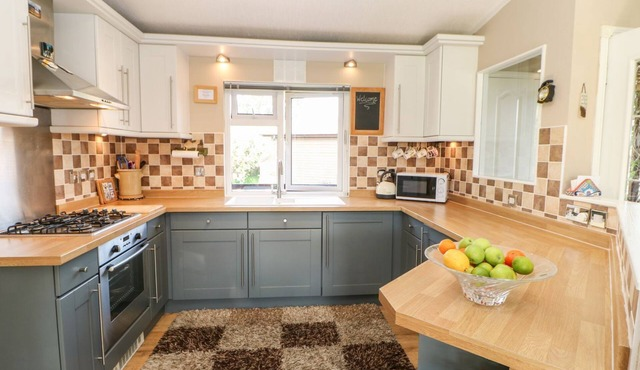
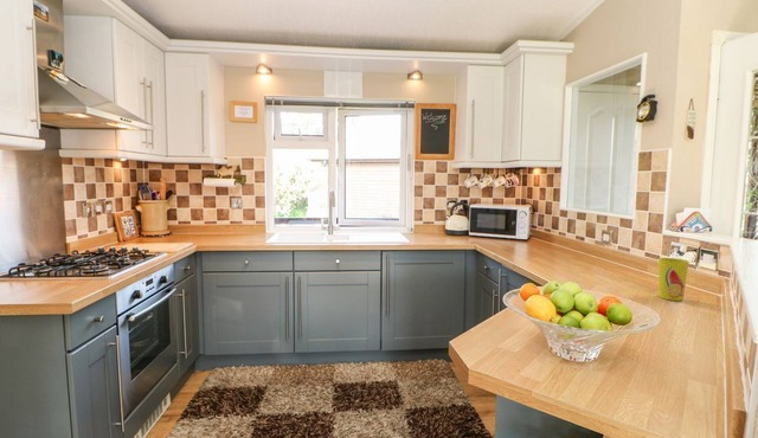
+ cup (672, 278)
